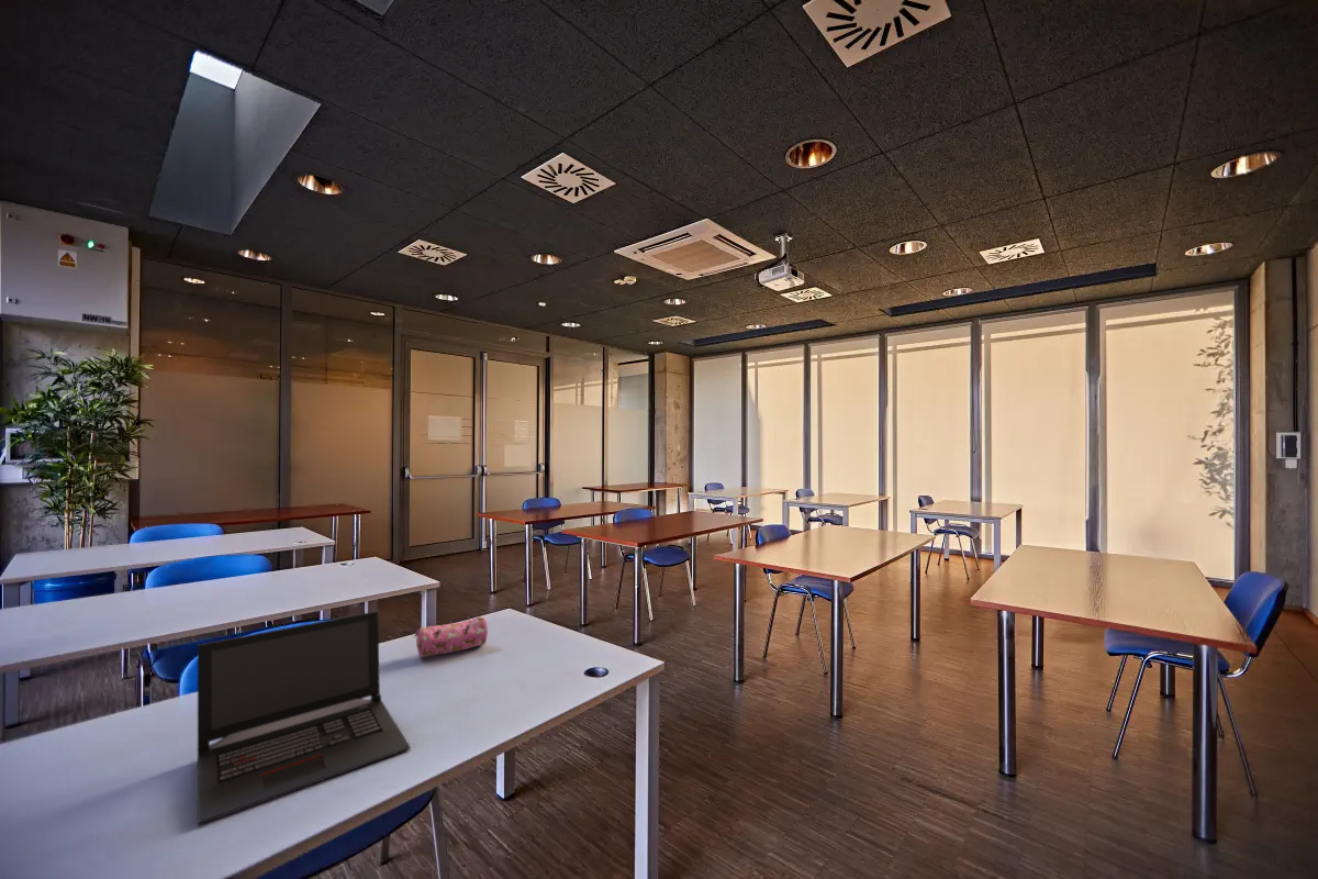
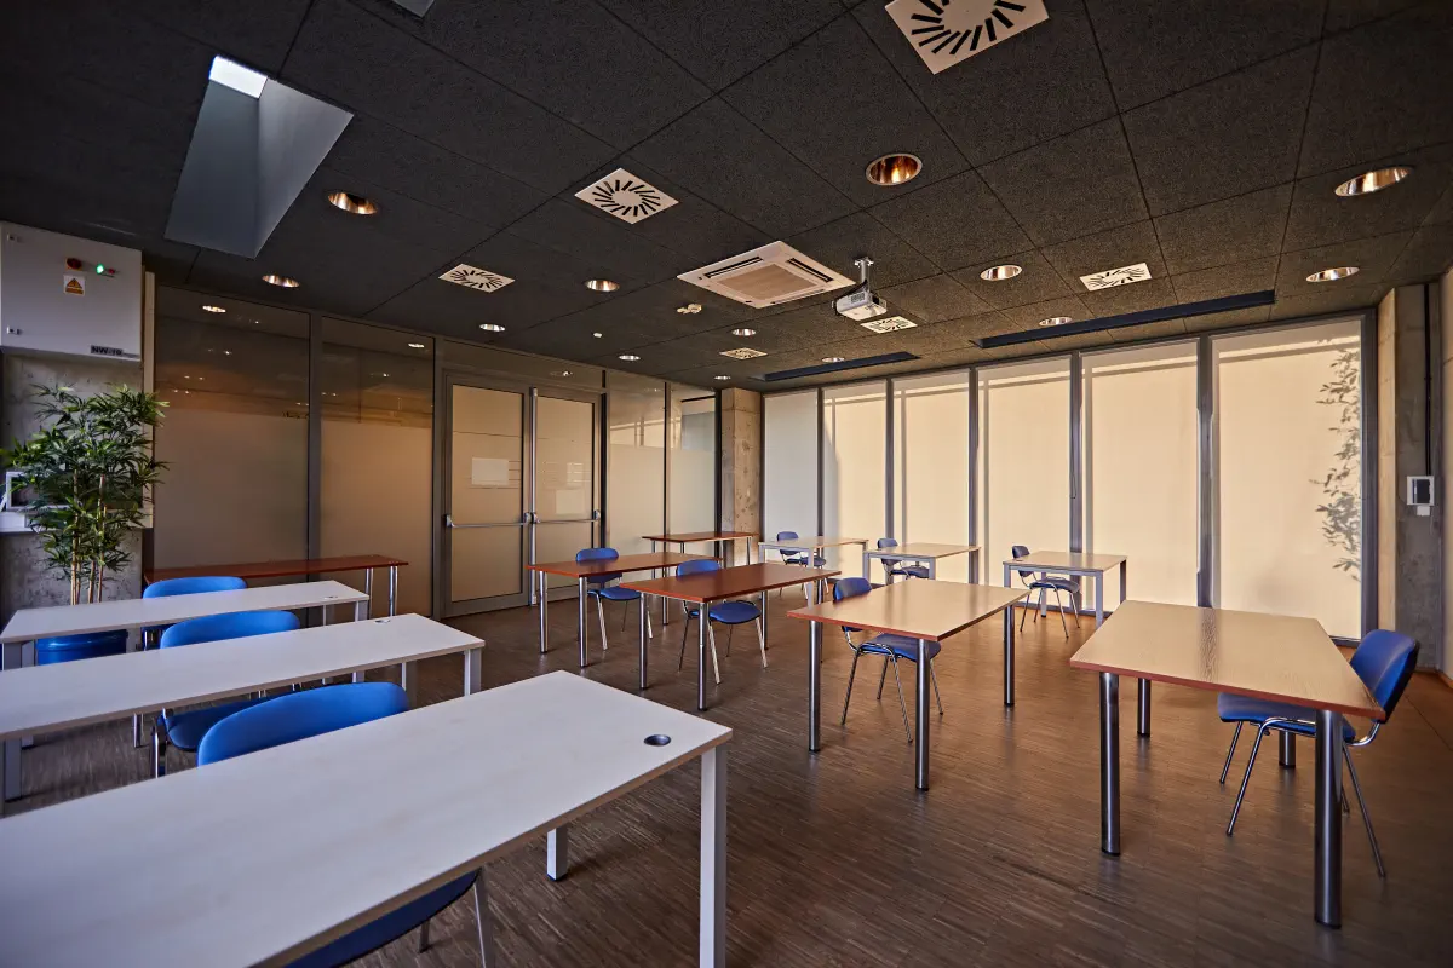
- pencil case (451, 636)
- laptop (304, 698)
